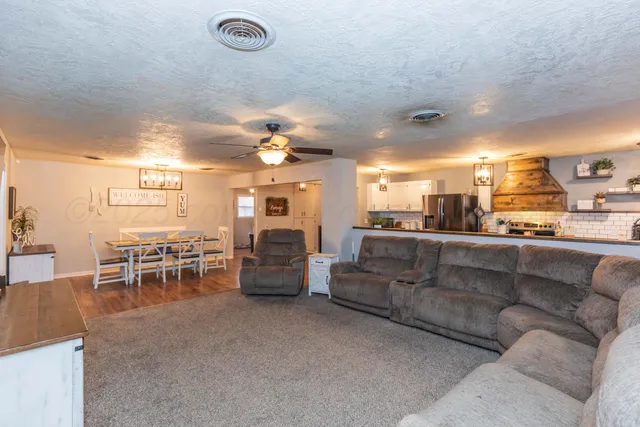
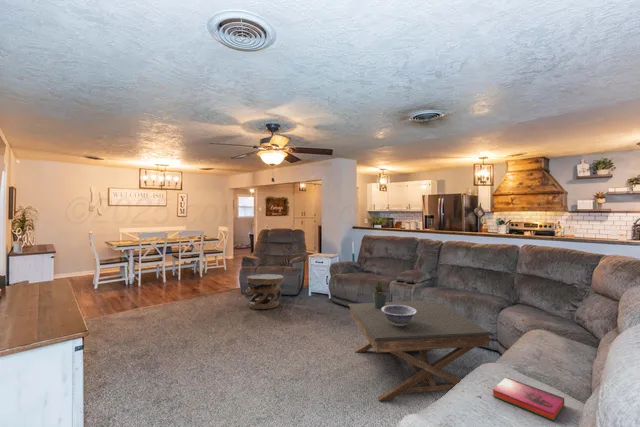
+ coffee table (410, 342)
+ potted plant (381, 293)
+ hardback book (527, 396)
+ decorative bowl (398, 316)
+ carved stool (264, 290)
